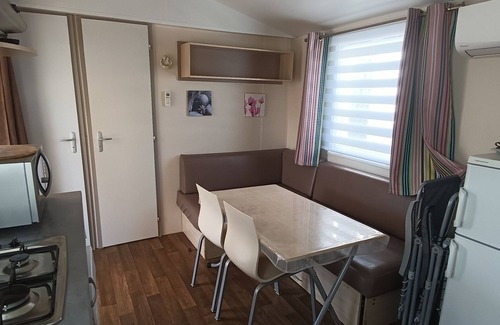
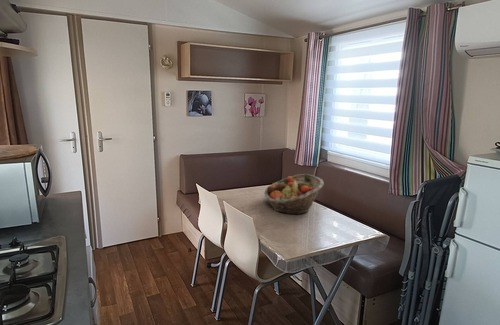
+ fruit basket (293, 192)
